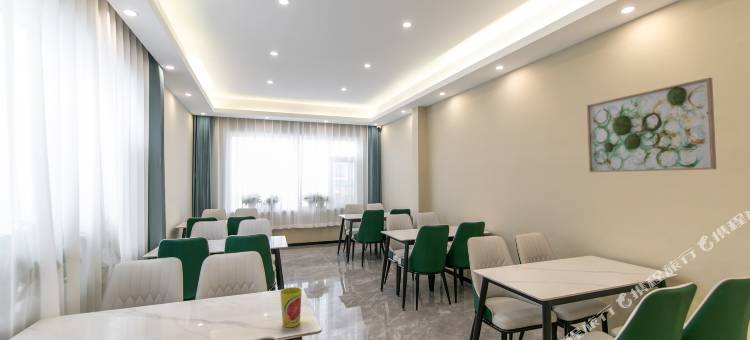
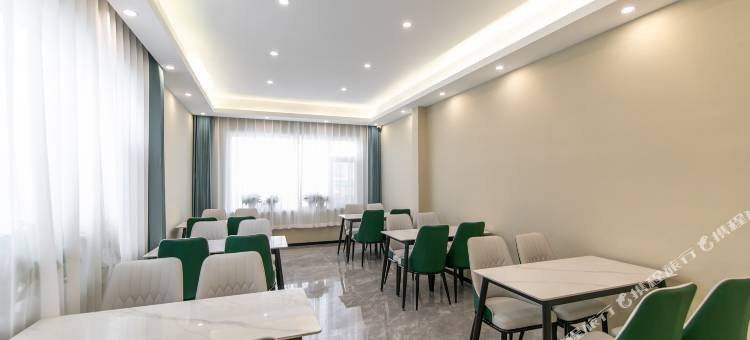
- cup (291, 307)
- wall art (640, 132)
